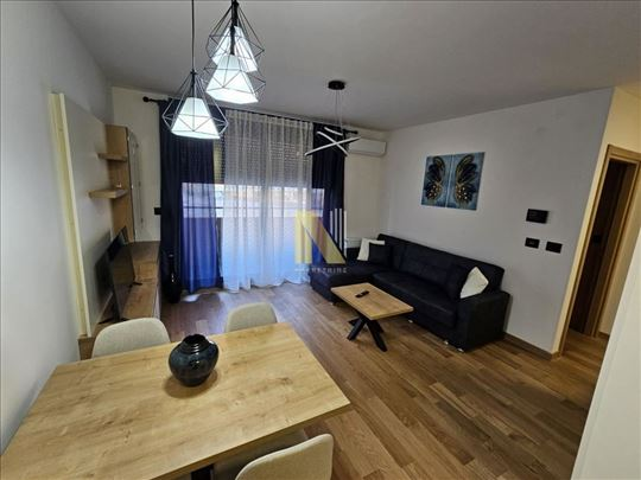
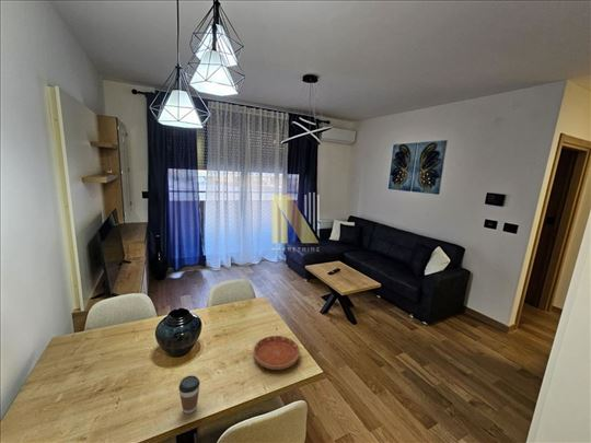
+ saucer (276, 352)
+ coffee cup (189, 395)
